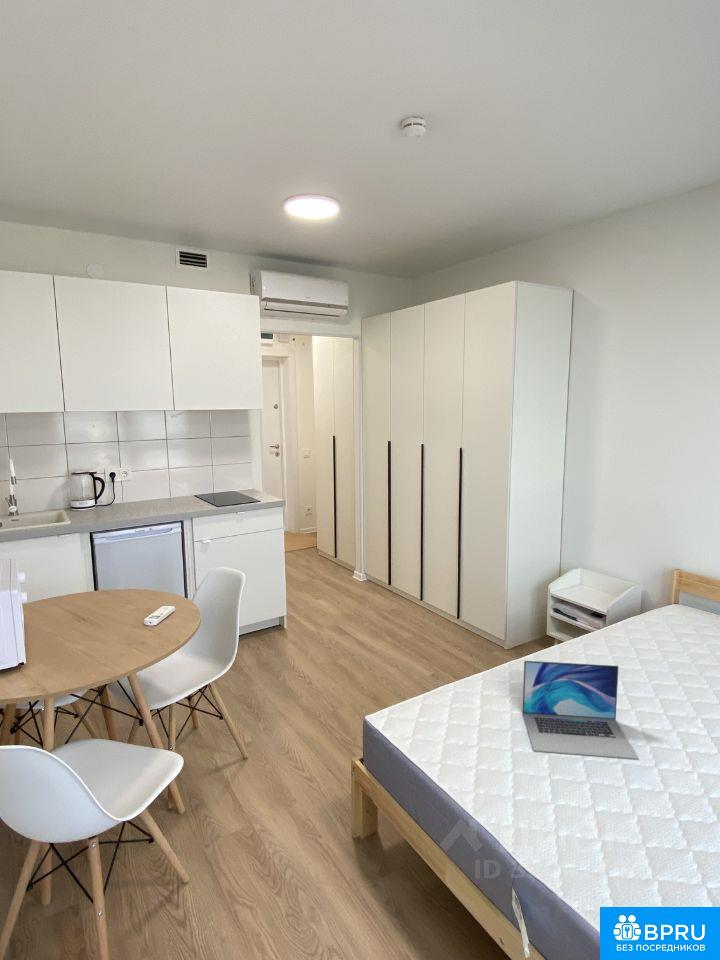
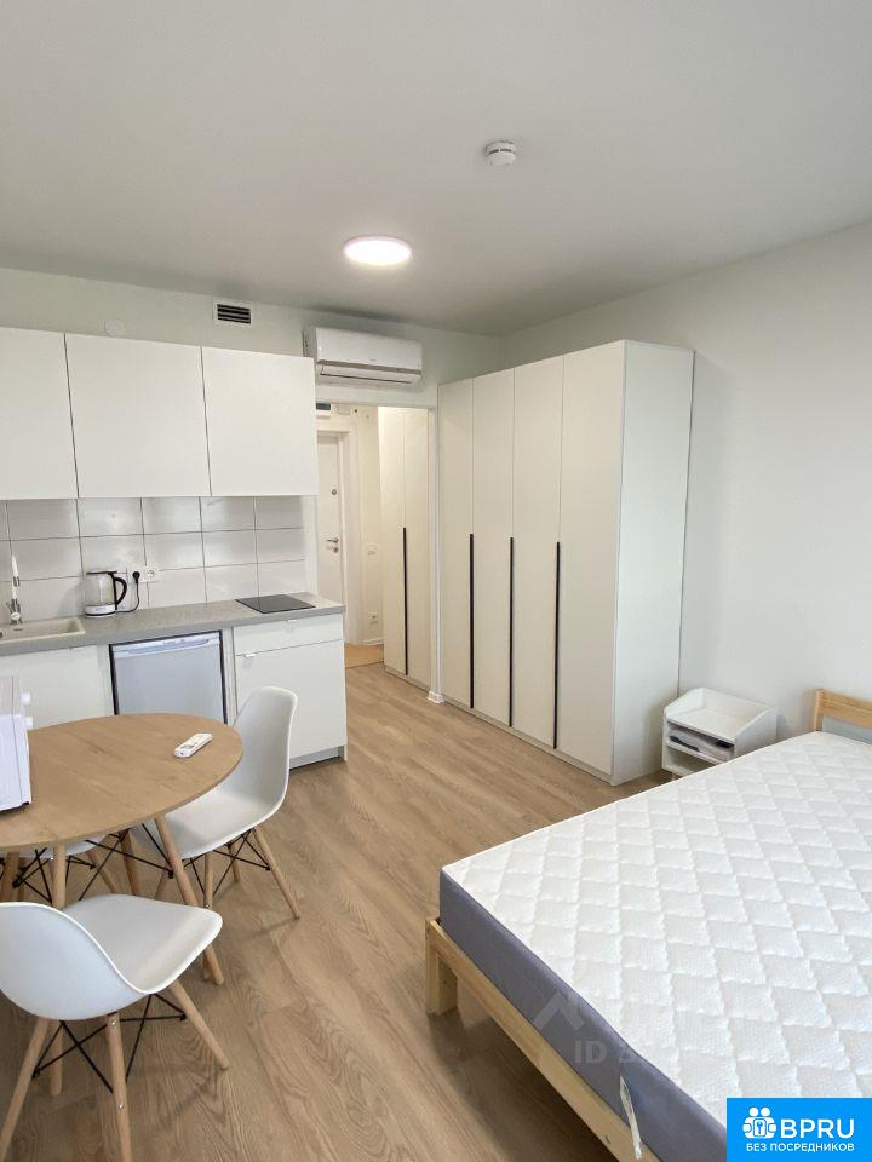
- laptop (577, 706)
